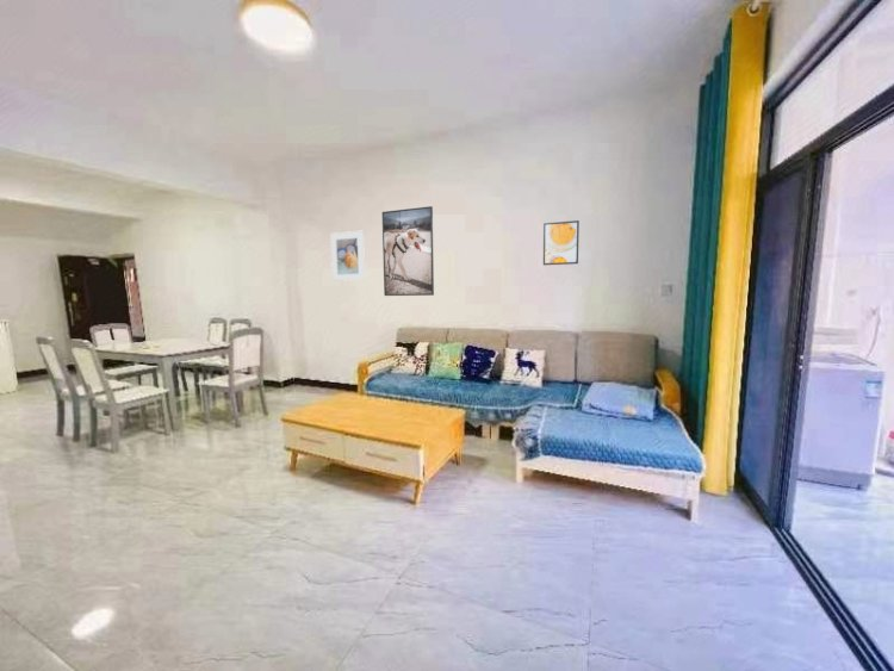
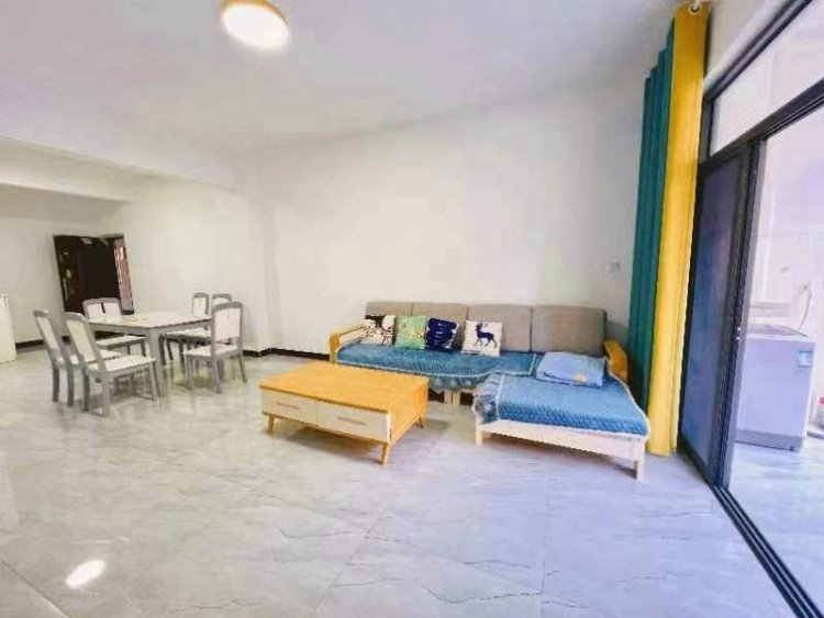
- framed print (406, 253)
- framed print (560, 243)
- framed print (347, 256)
